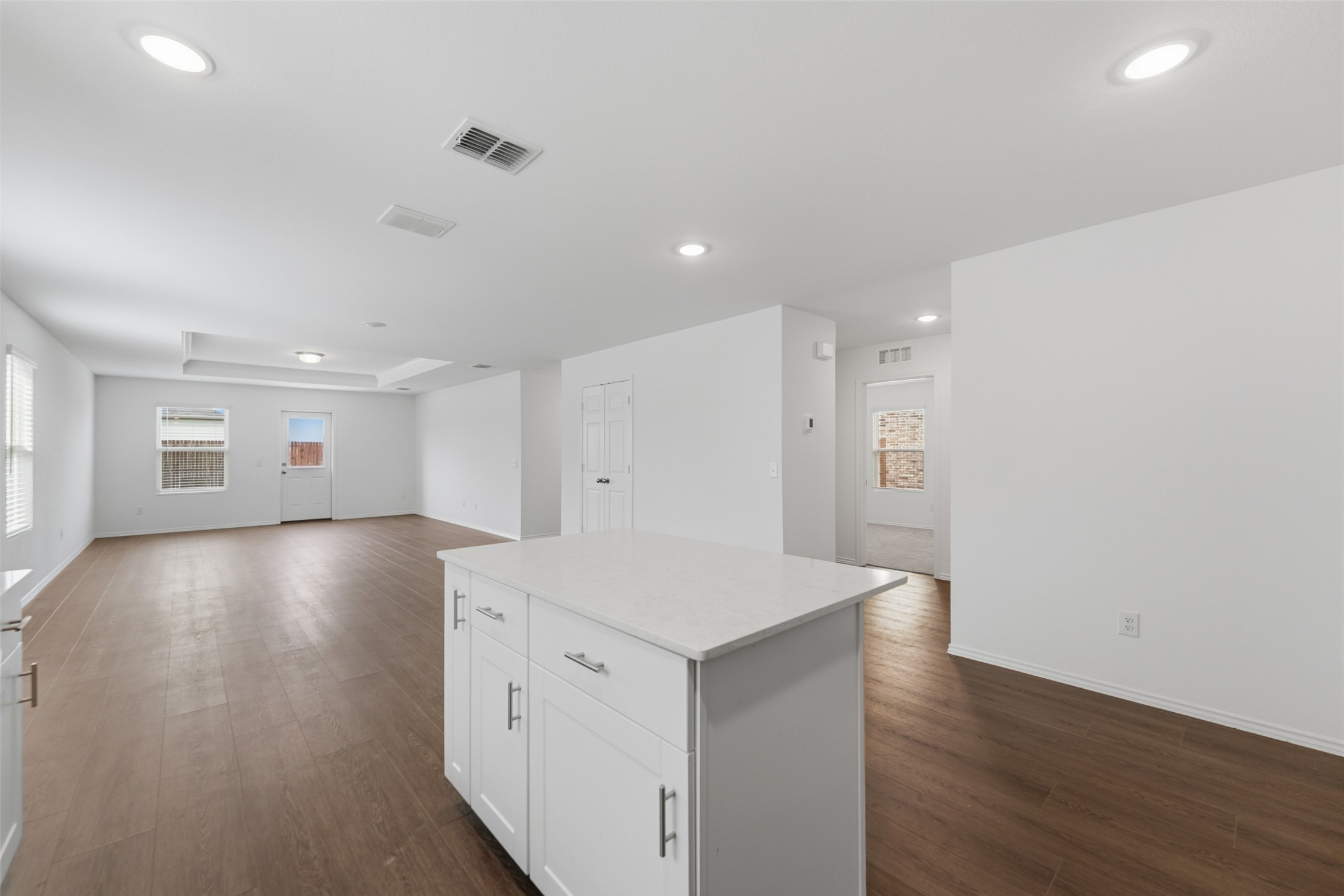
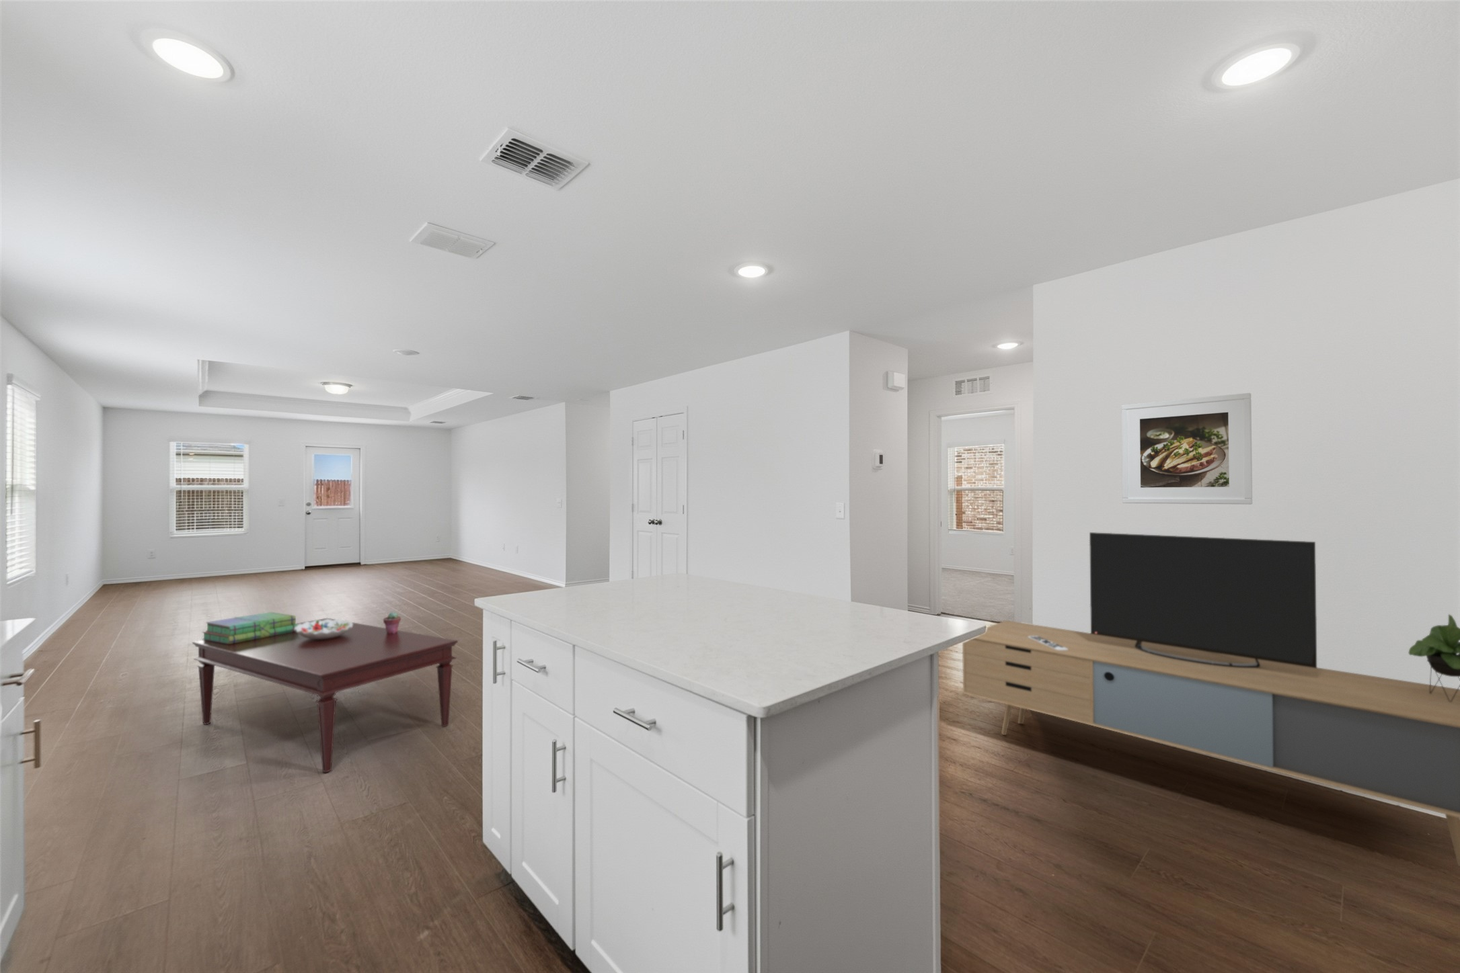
+ media console (1190, 657)
+ decorative bowl (324, 629)
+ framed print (1182, 451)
+ coffee table (325, 683)
+ stack of books (252, 627)
+ potted succulent (392, 621)
